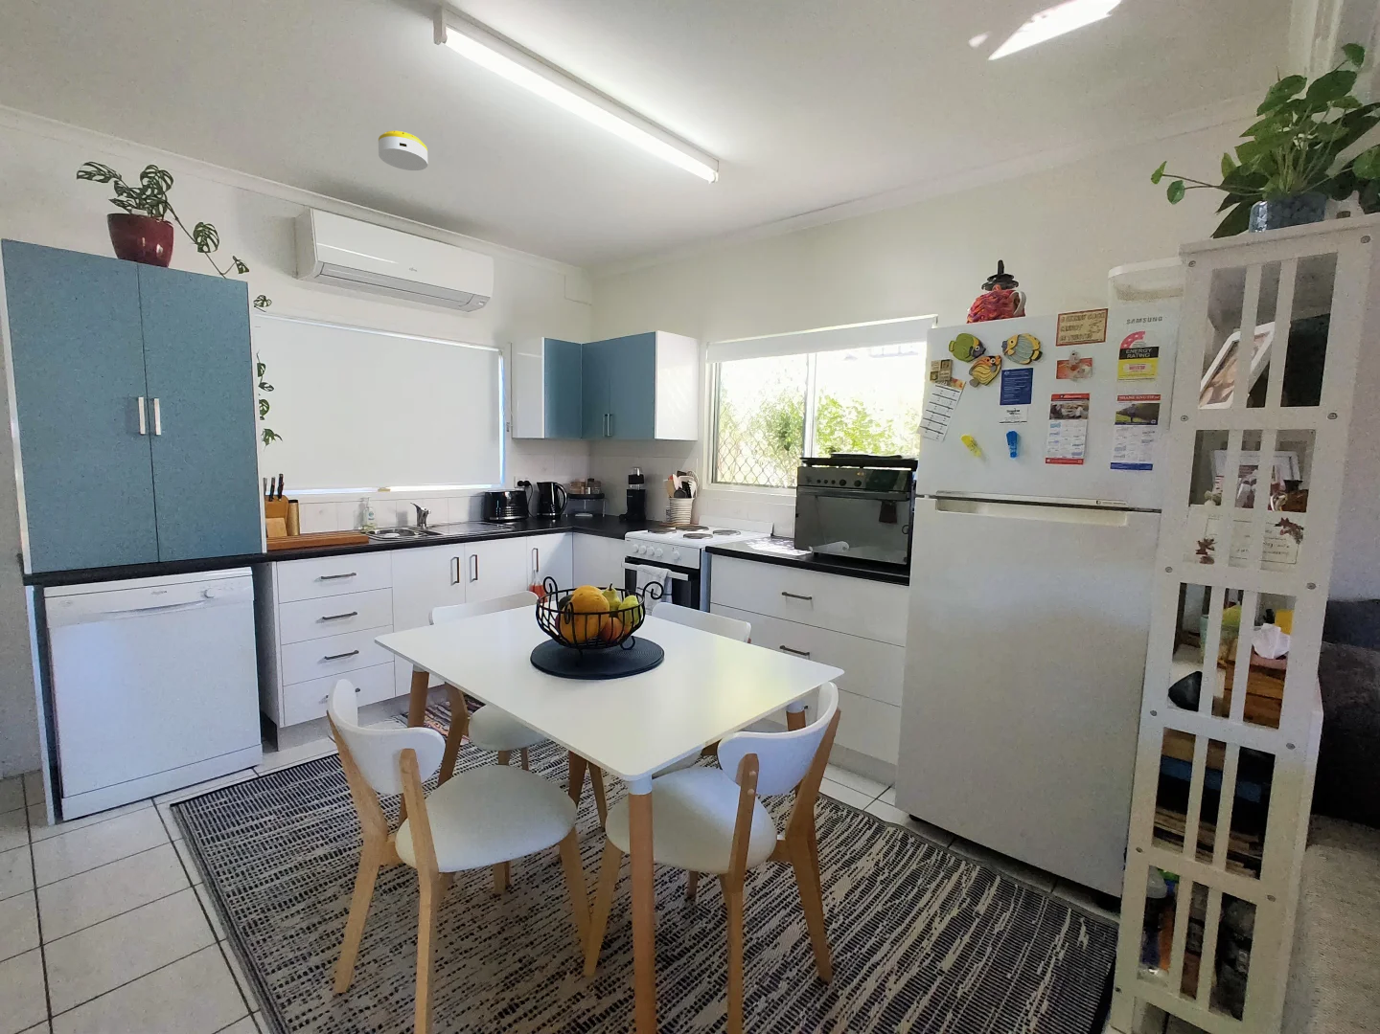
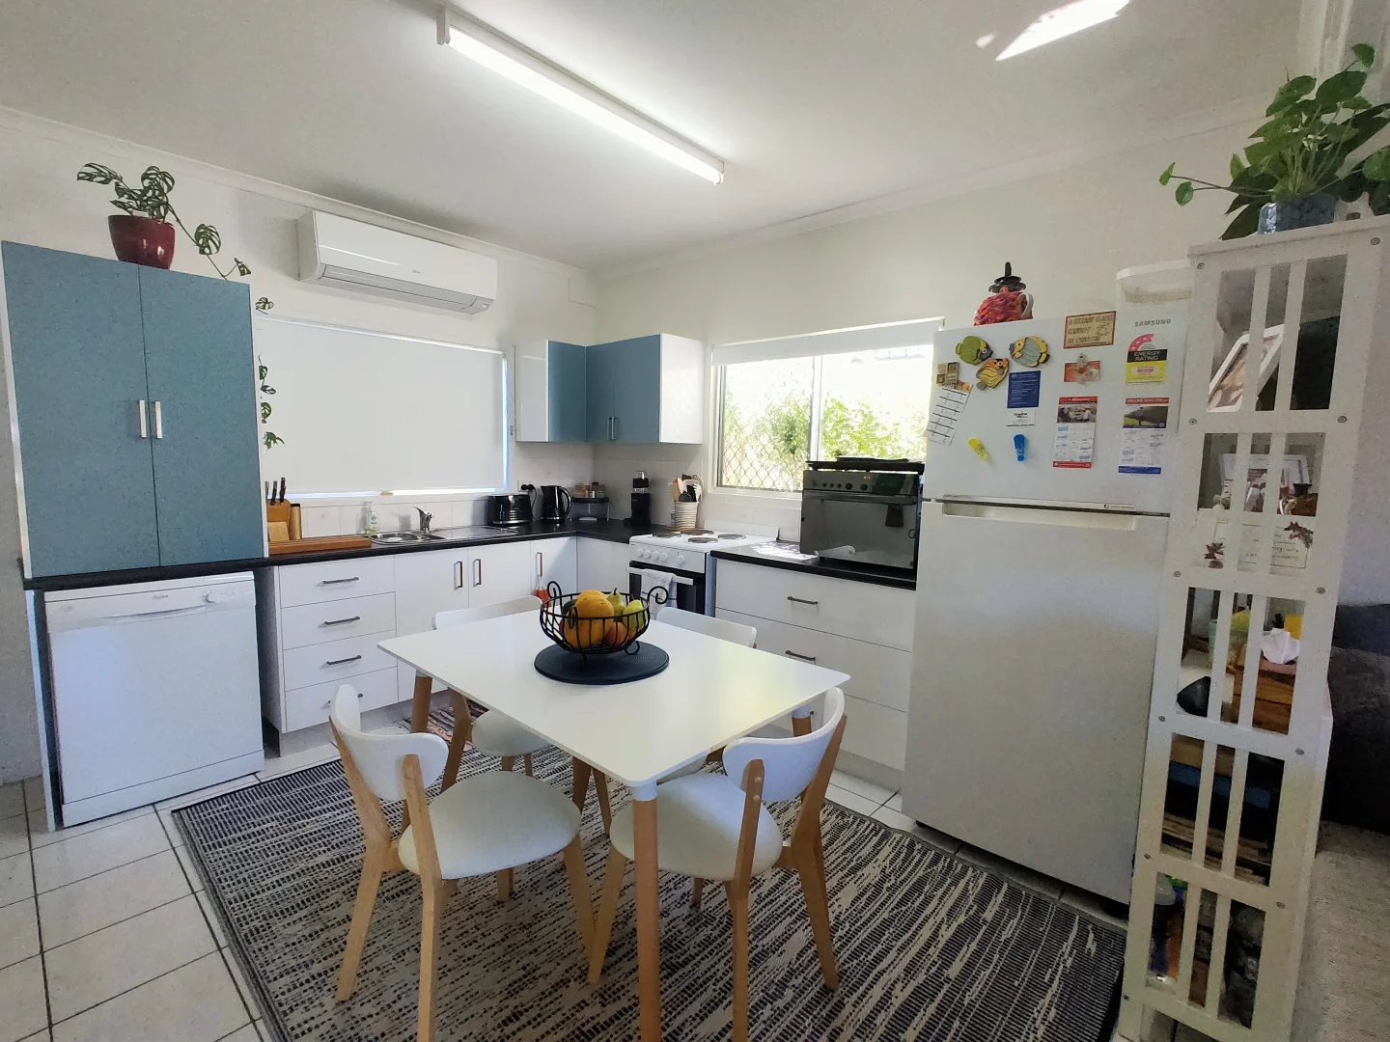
- smoke detector (402, 150)
